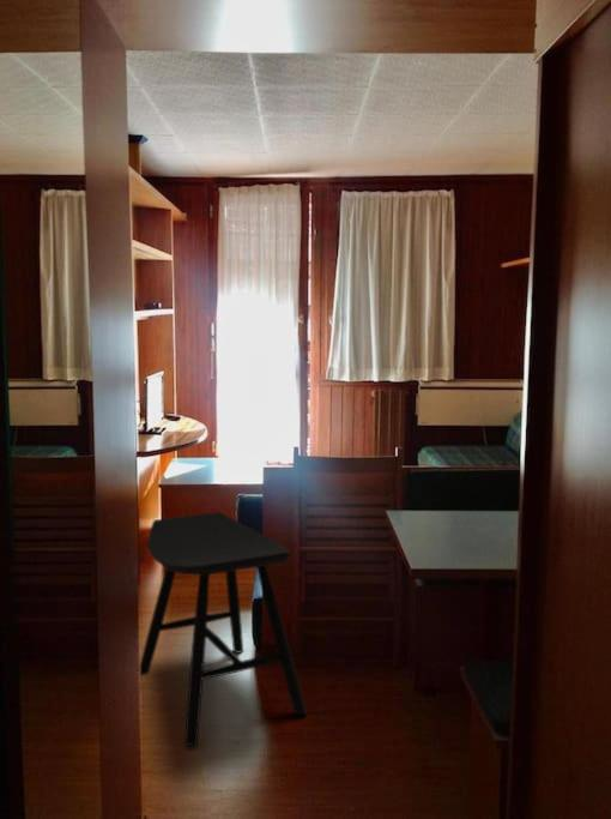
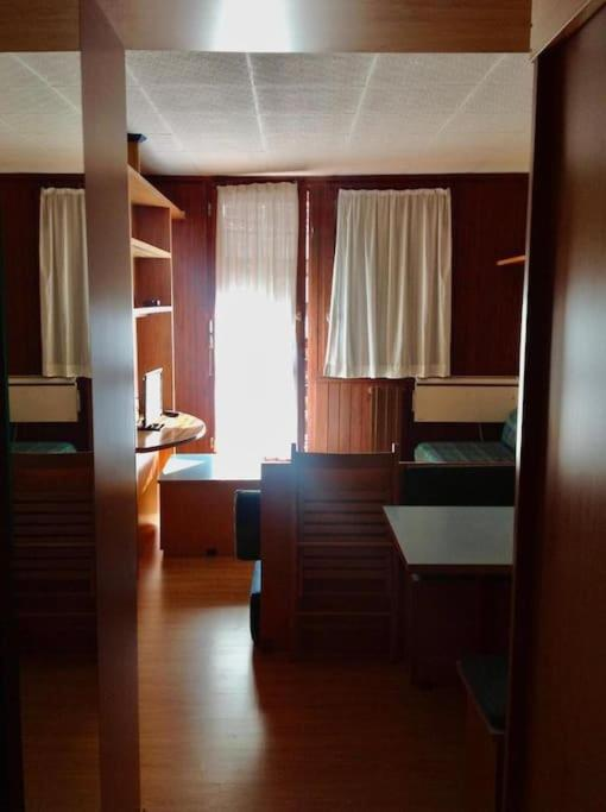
- stool (217, 614)
